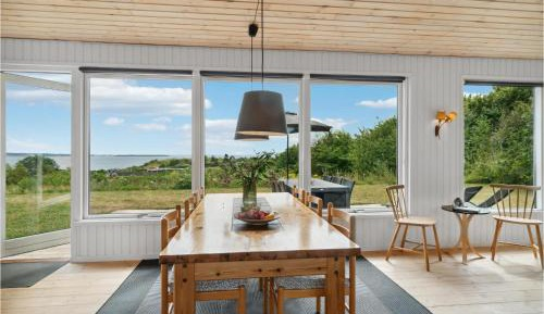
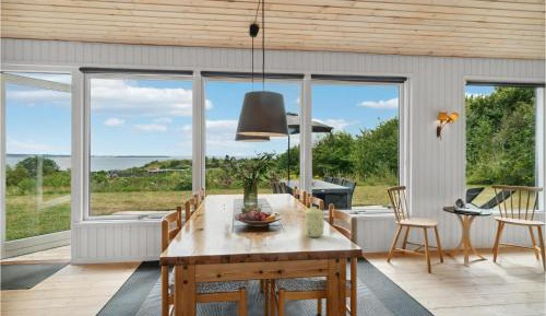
+ mug (314, 221)
